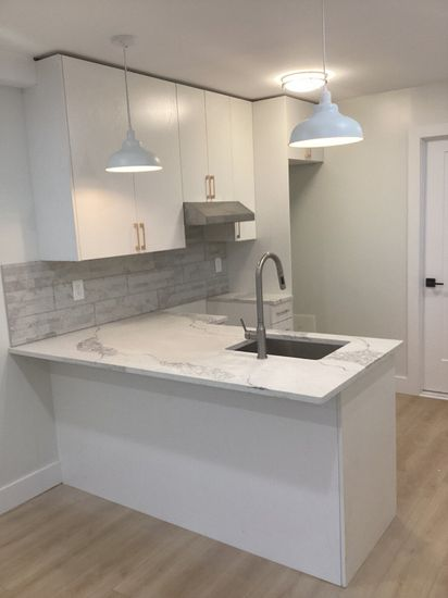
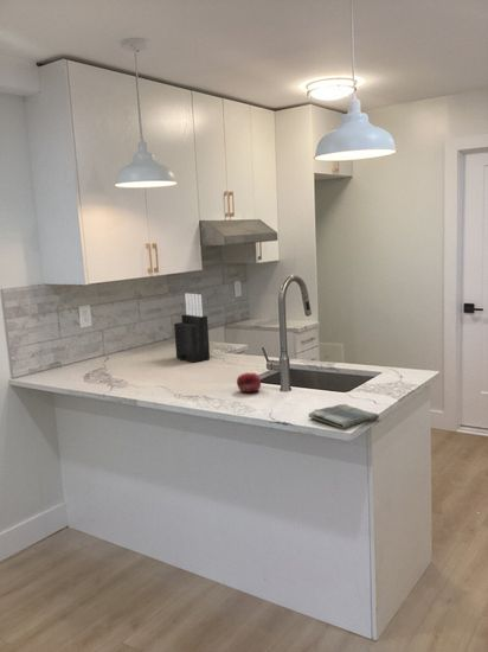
+ dish towel (342, 414)
+ knife block (188, 326)
+ fruit (249, 382)
